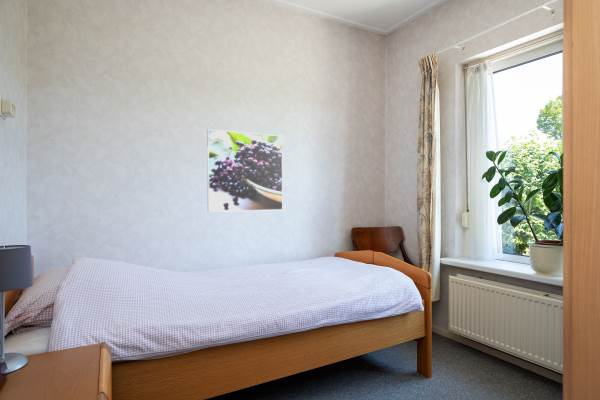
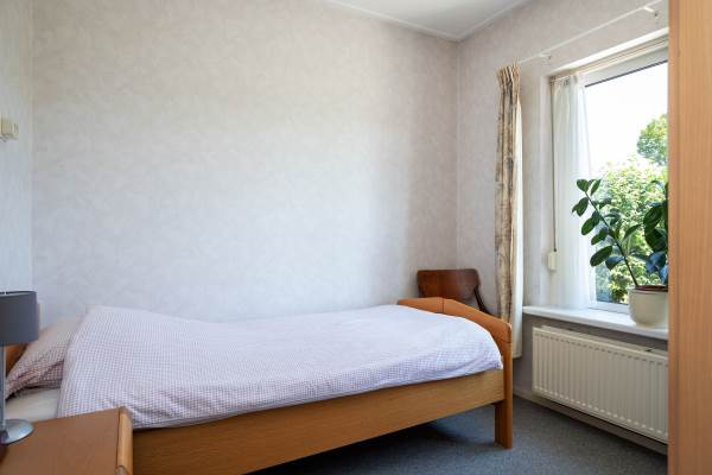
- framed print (246, 172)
